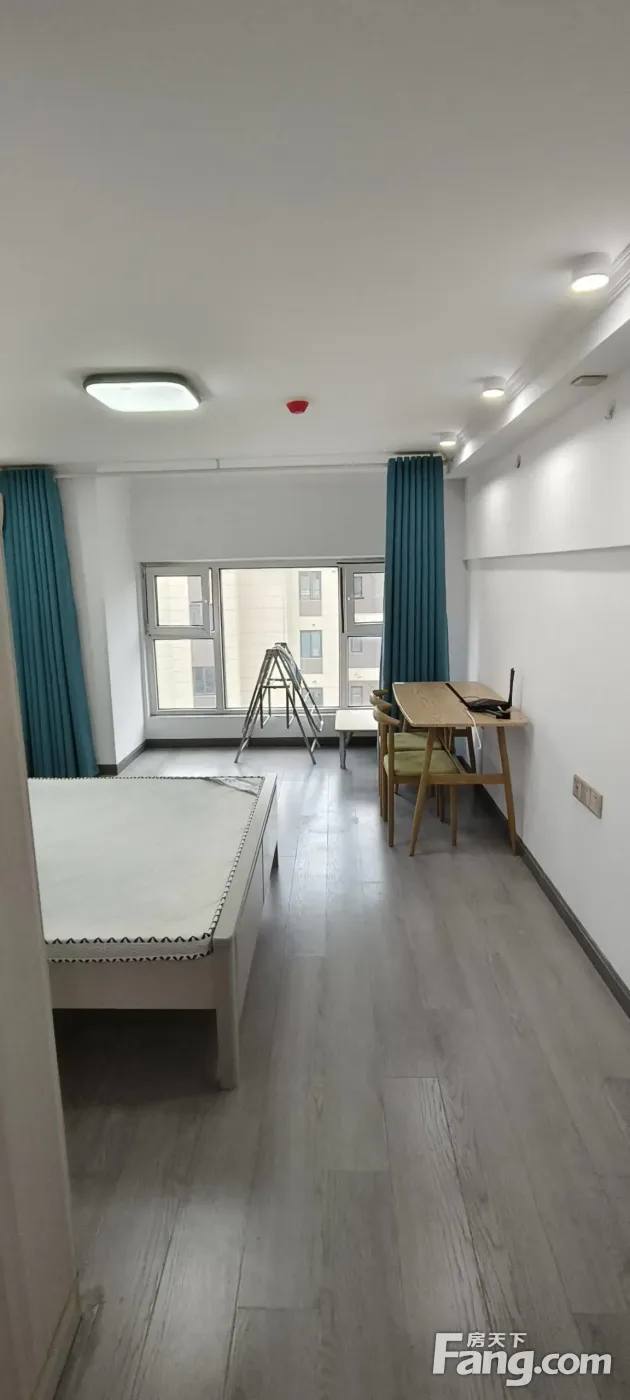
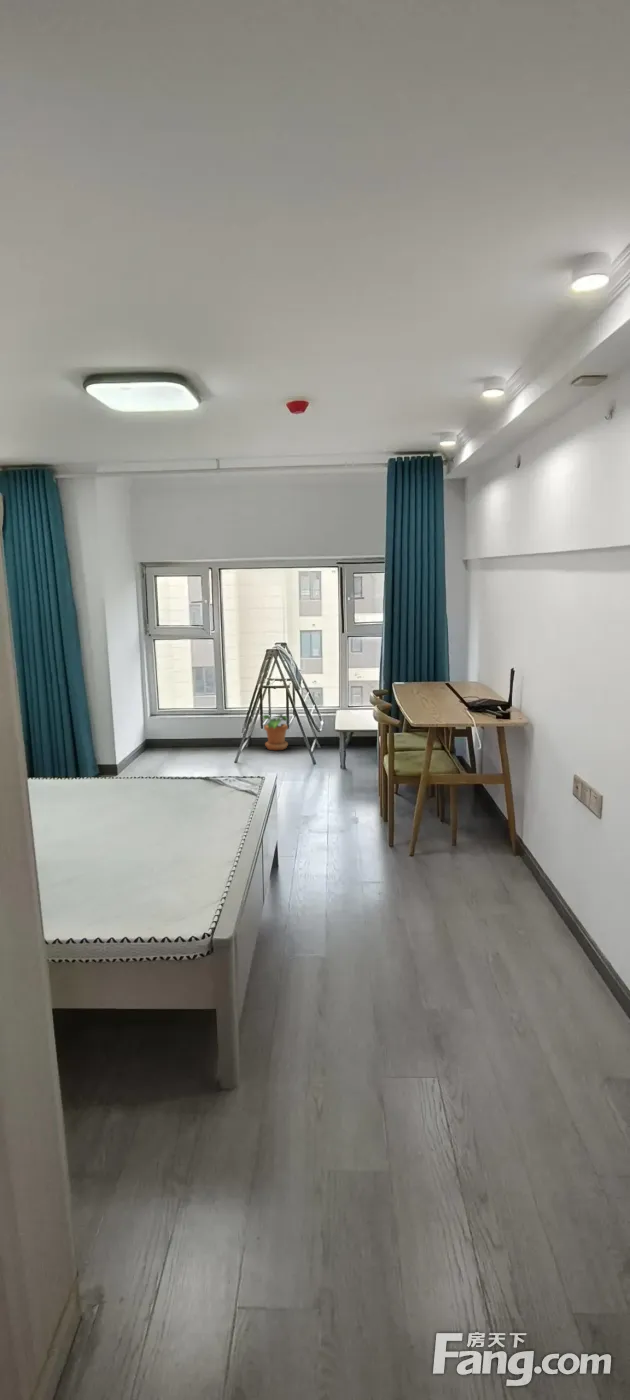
+ potted plant (273, 731)
